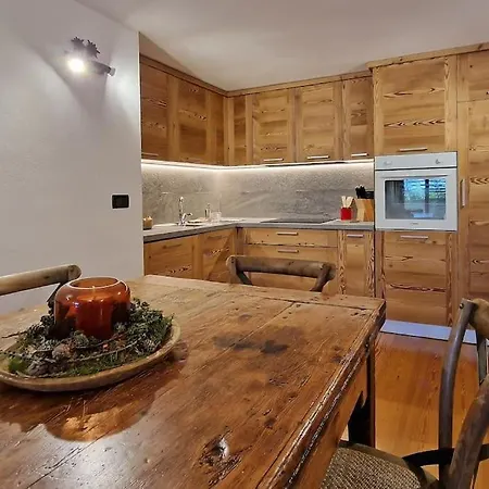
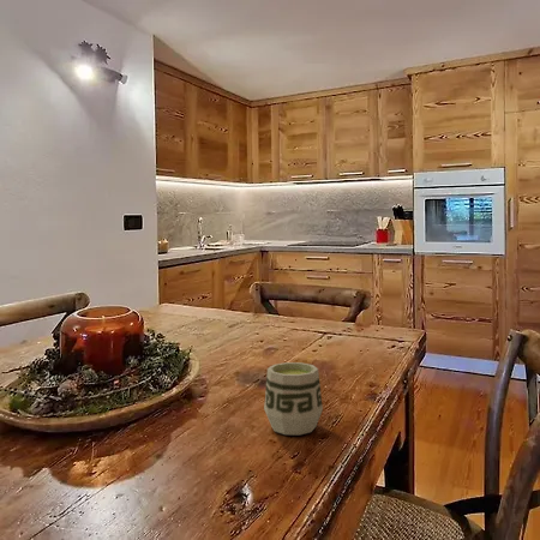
+ cup (293, 397)
